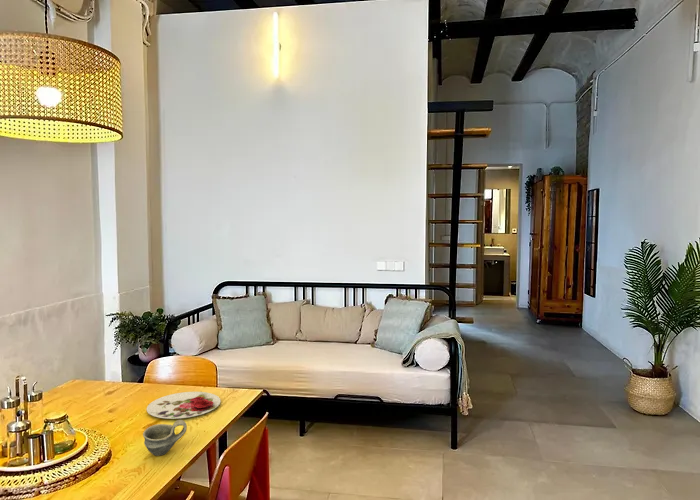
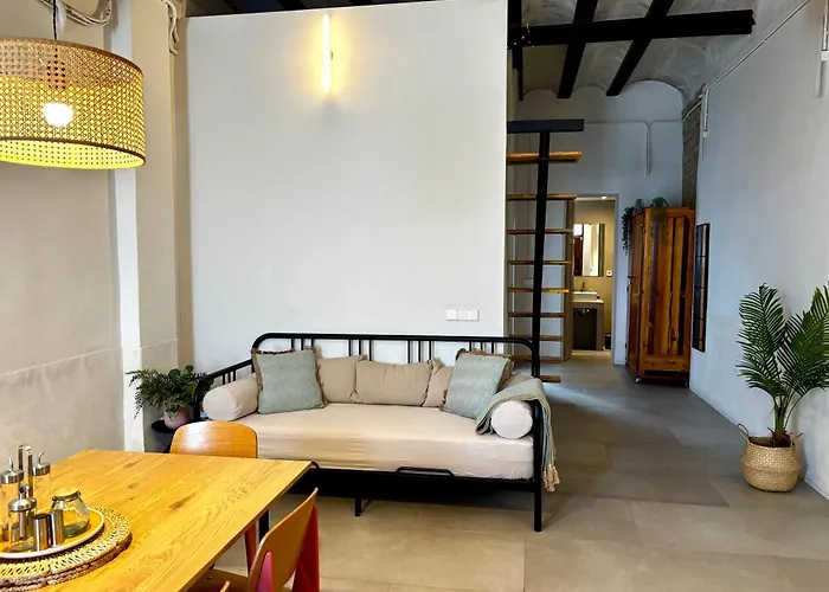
- cup (163, 438)
- plate (184, 403)
